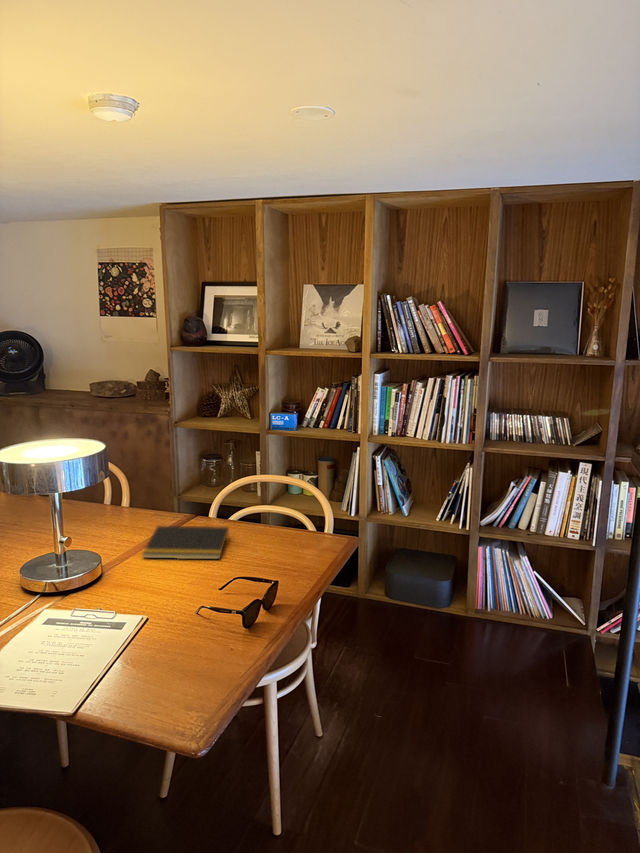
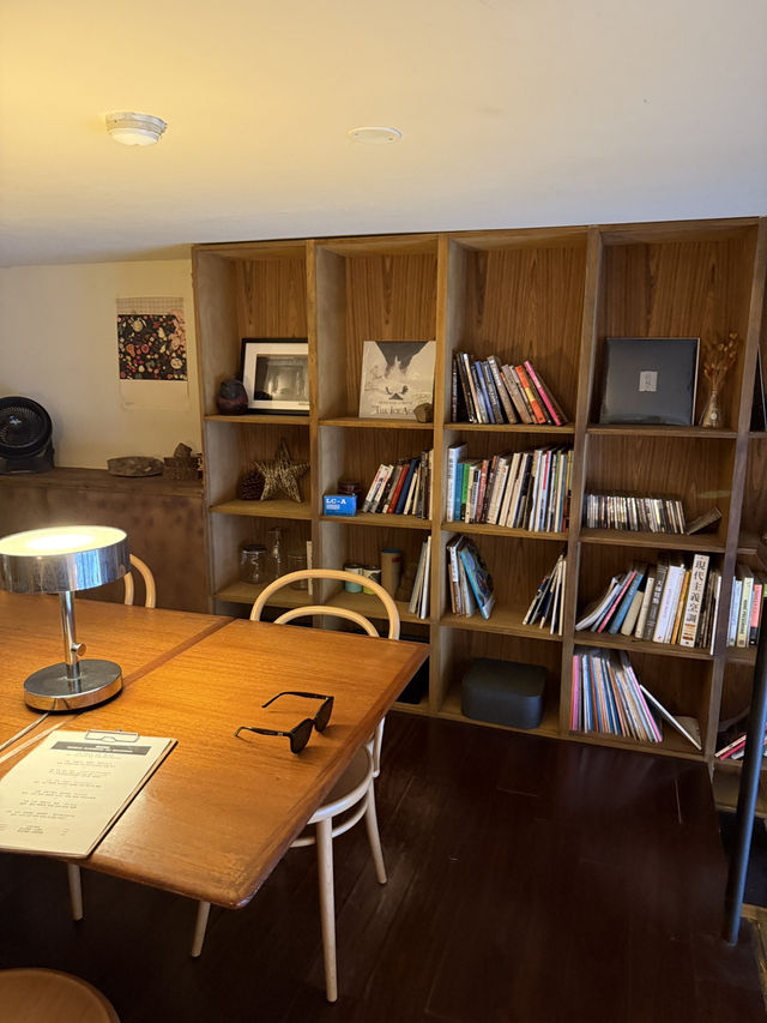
- notepad (187, 541)
